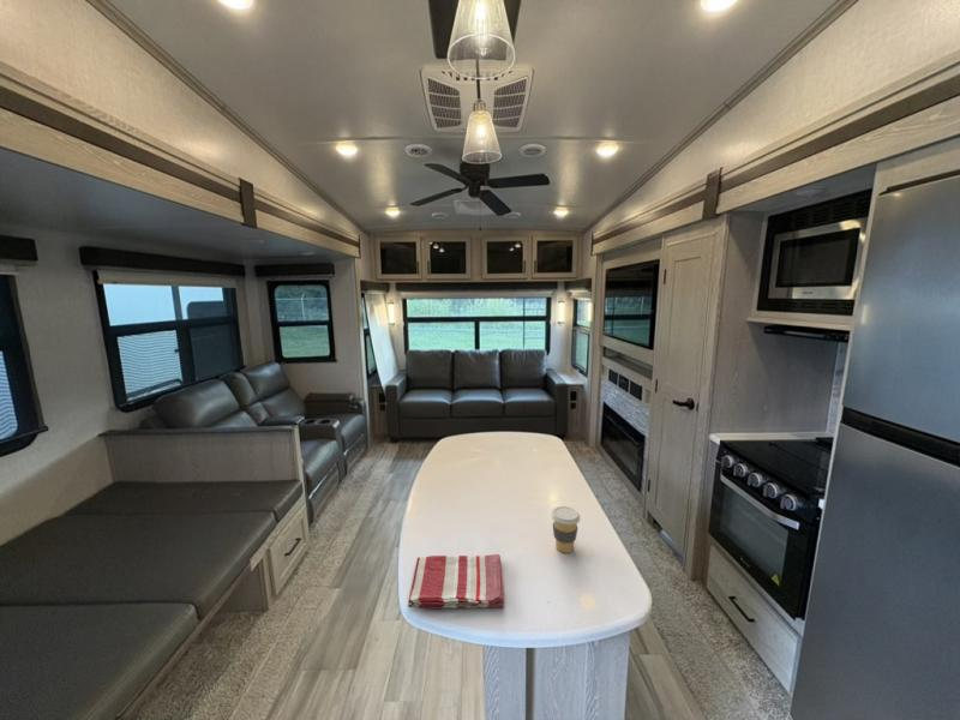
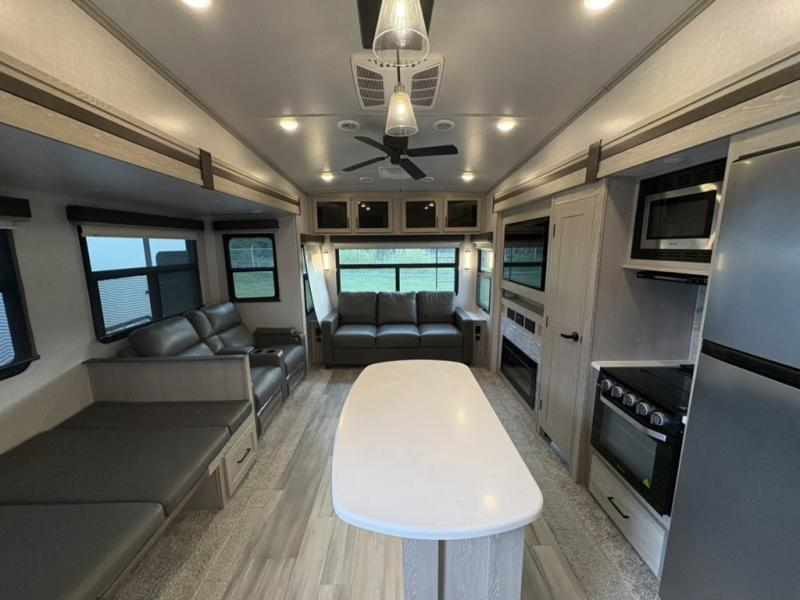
- dish towel (457, 577)
- coffee cup (564, 529)
